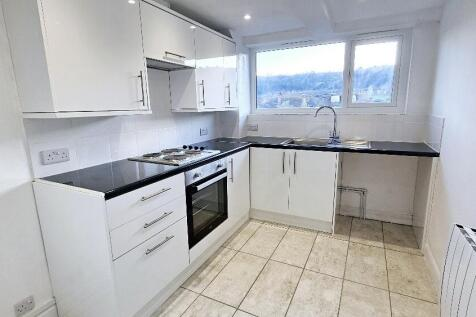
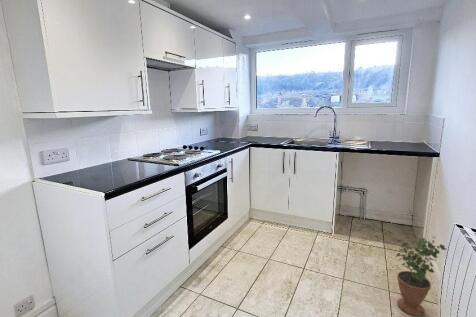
+ potted plant (417, 271)
